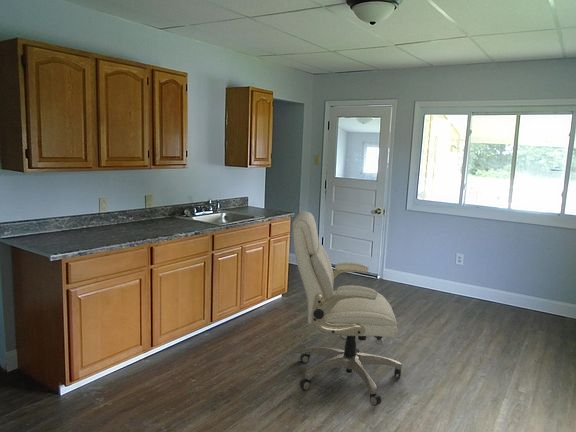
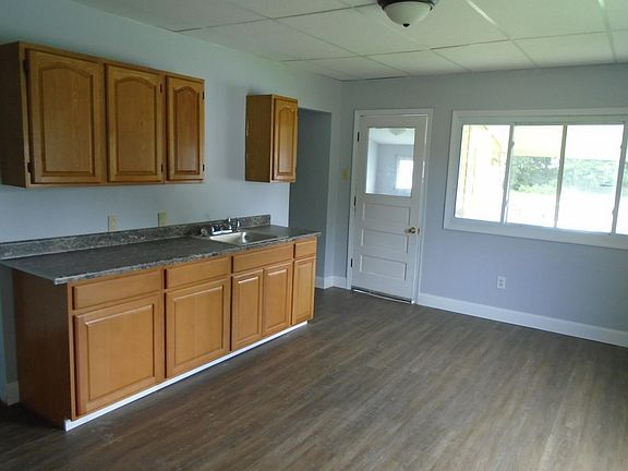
- chair (349, 298)
